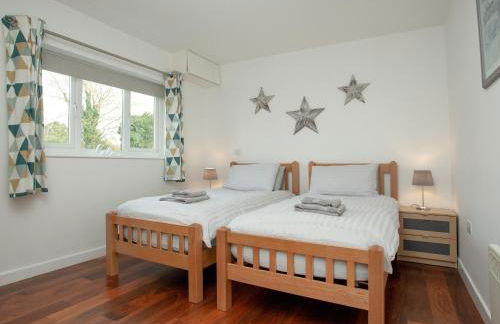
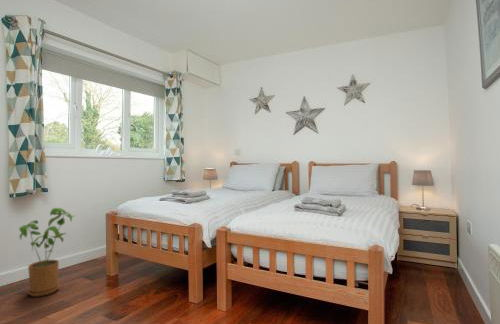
+ house plant (46, 251)
